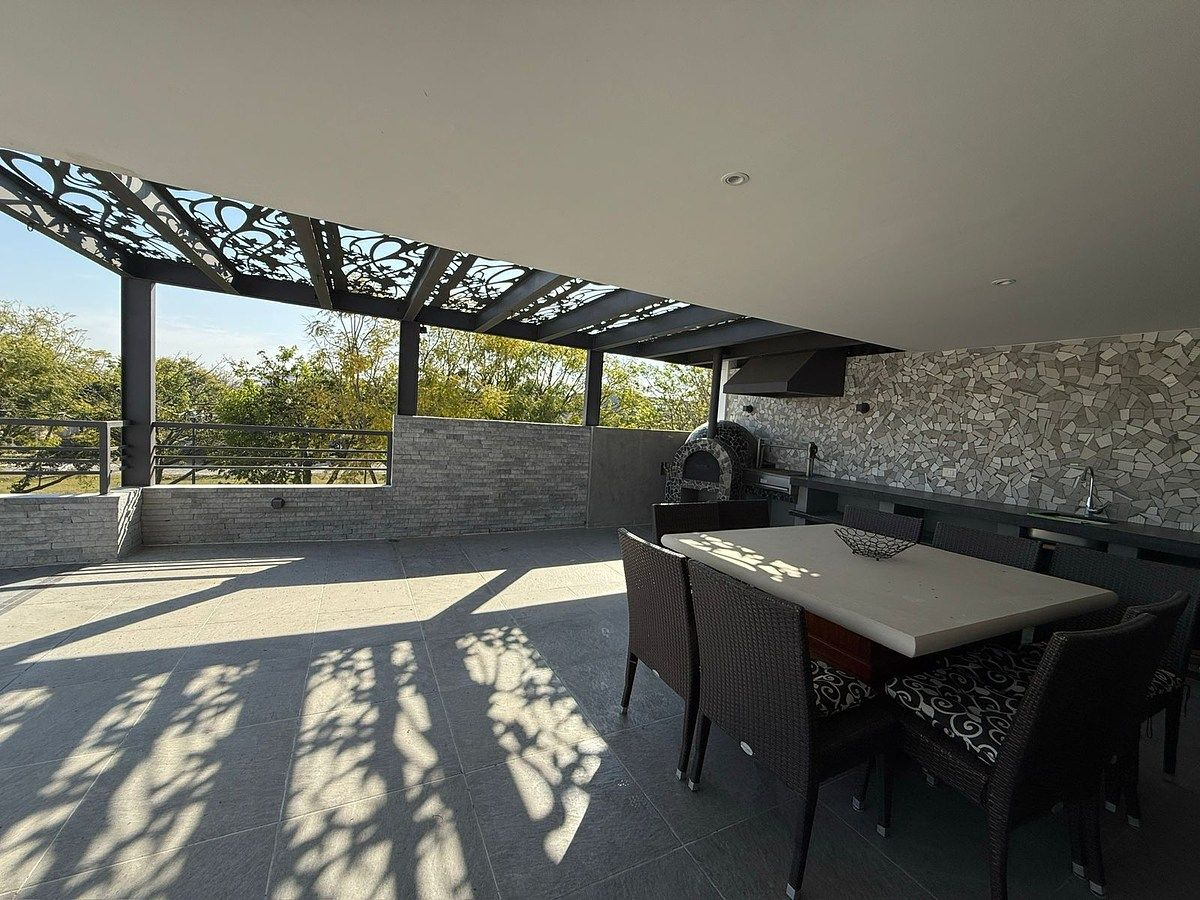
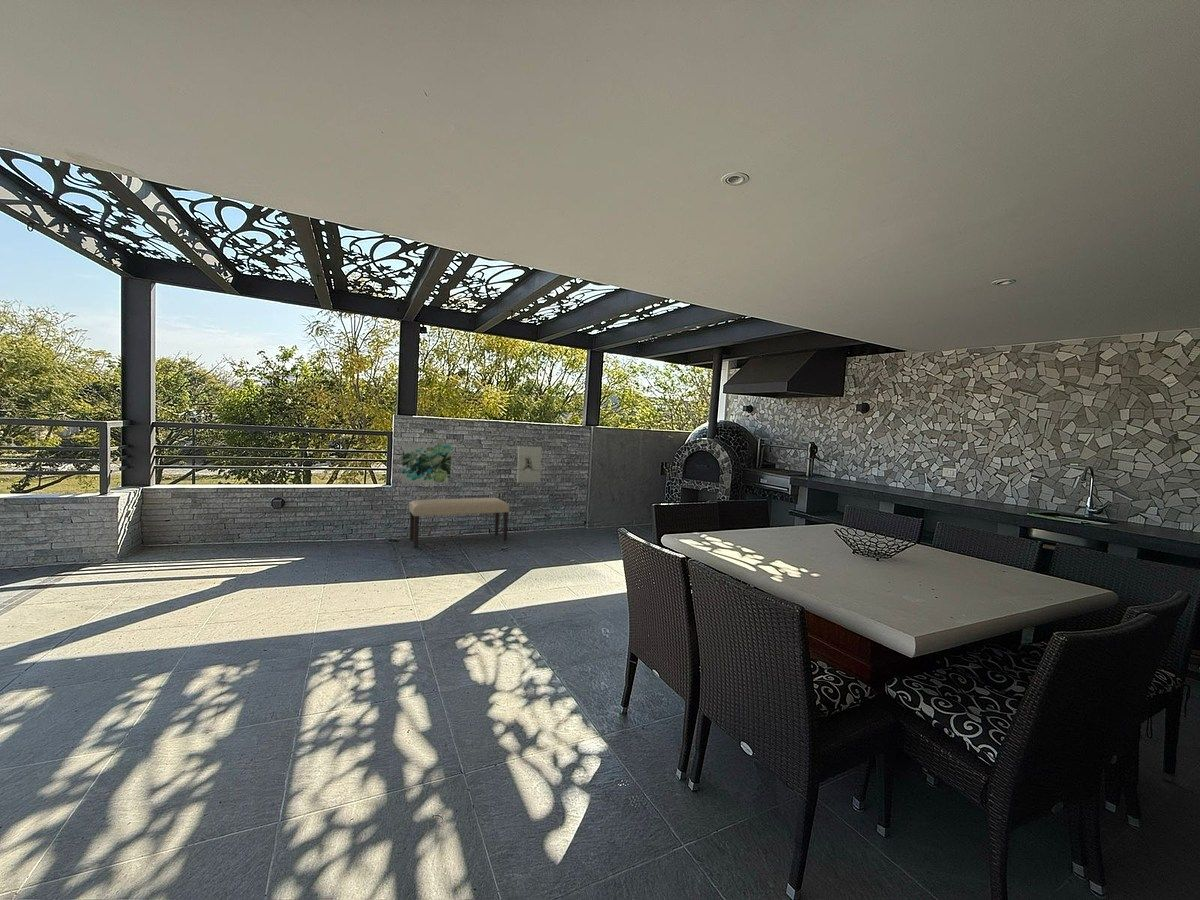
+ wall sculpture (529, 464)
+ wall art (426, 463)
+ bench (459, 513)
